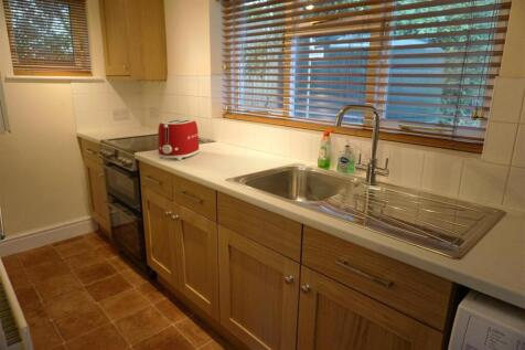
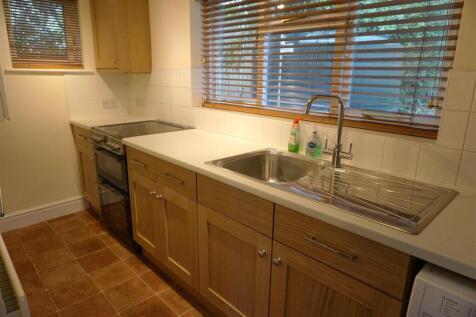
- toaster (178, 138)
